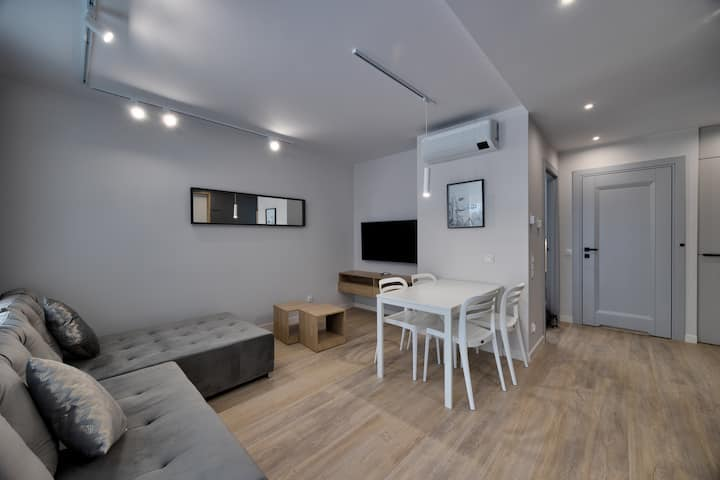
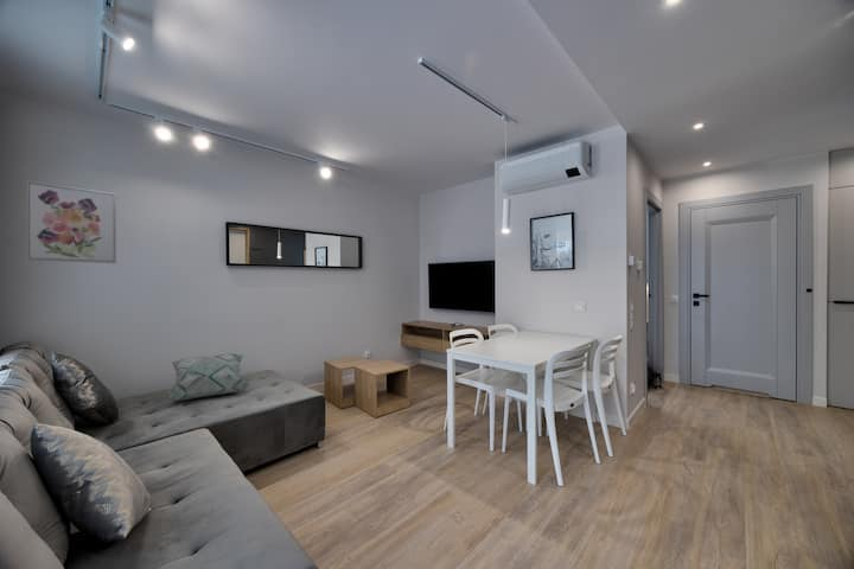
+ decorative pillow (209, 375)
+ wall art (74, 224)
